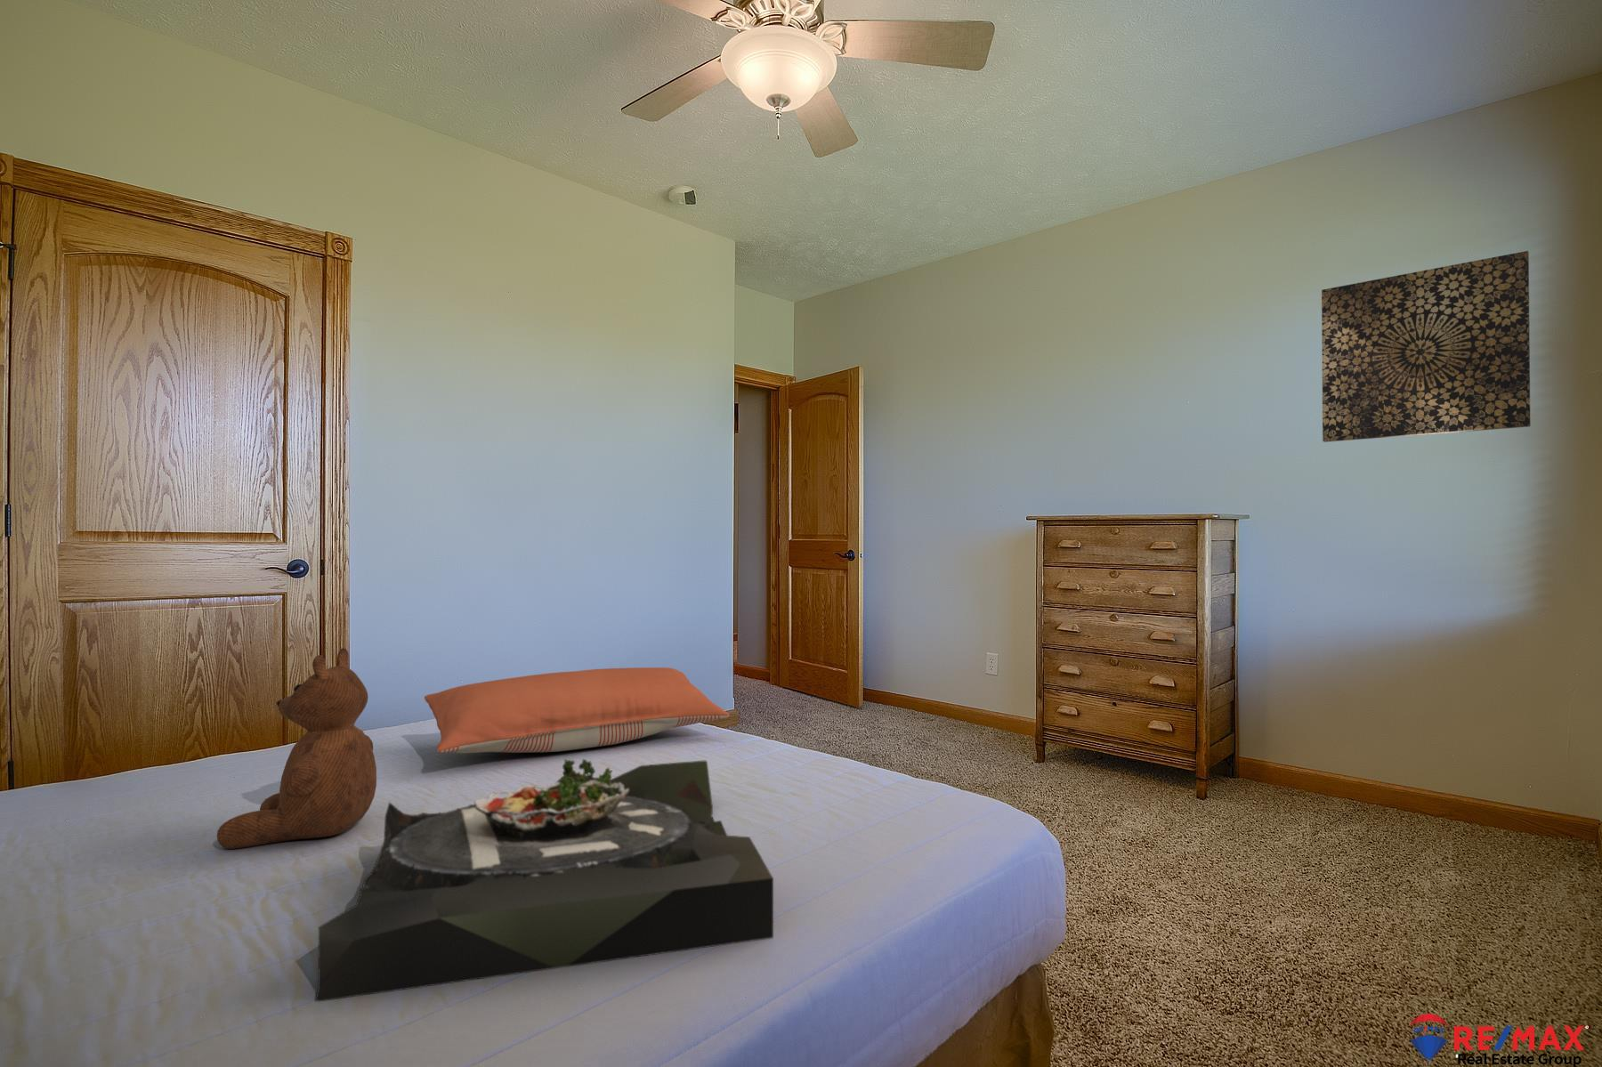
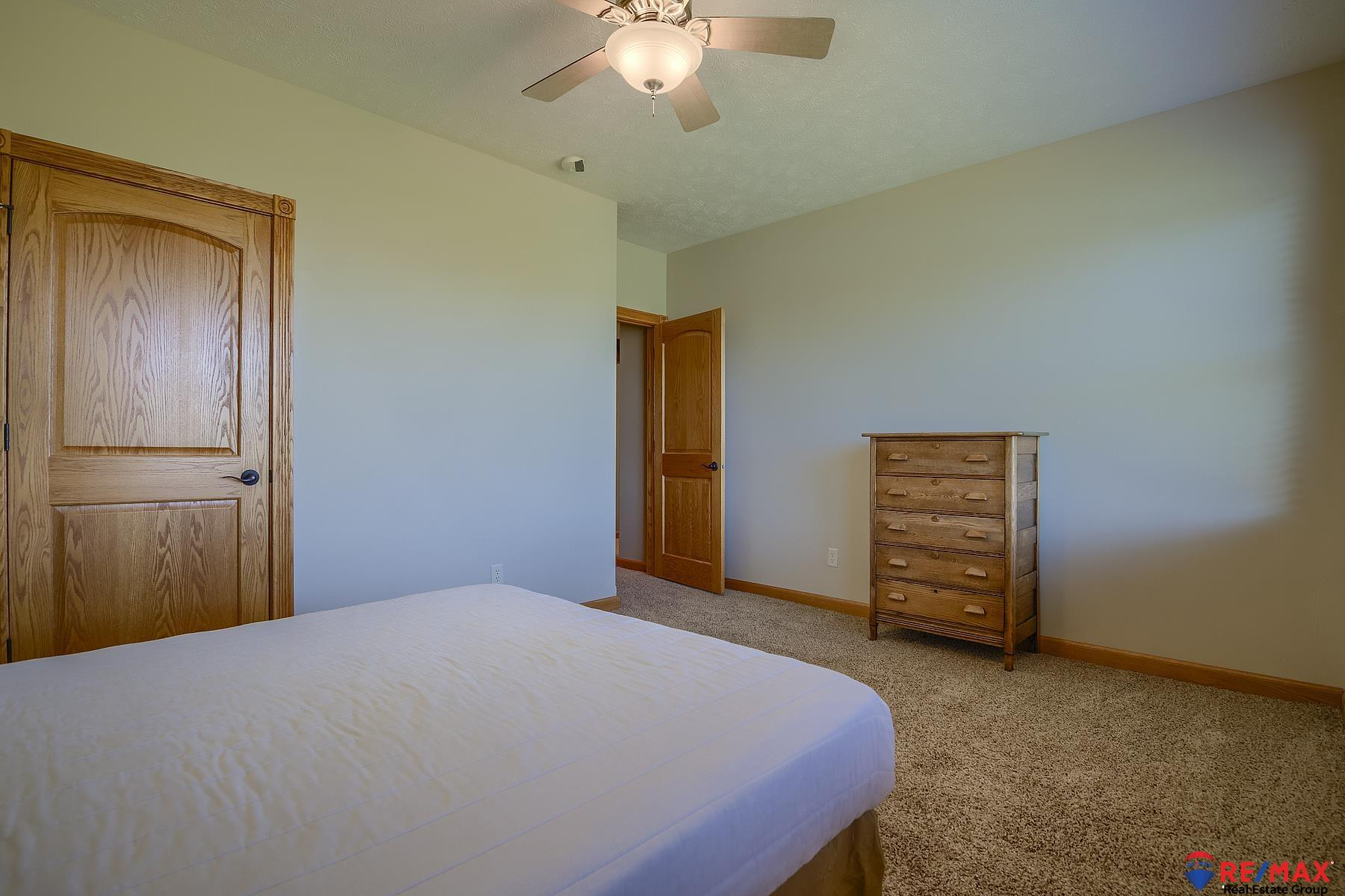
- pillow (579, 707)
- wall art (1419, 354)
- serving tray (565, 813)
- teddy bear (305, 742)
